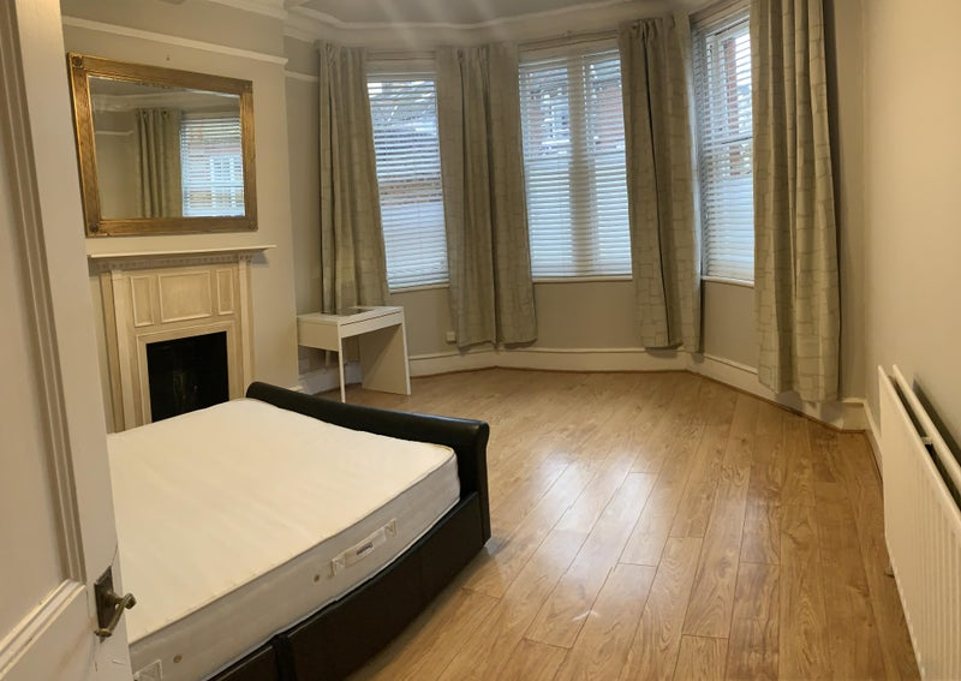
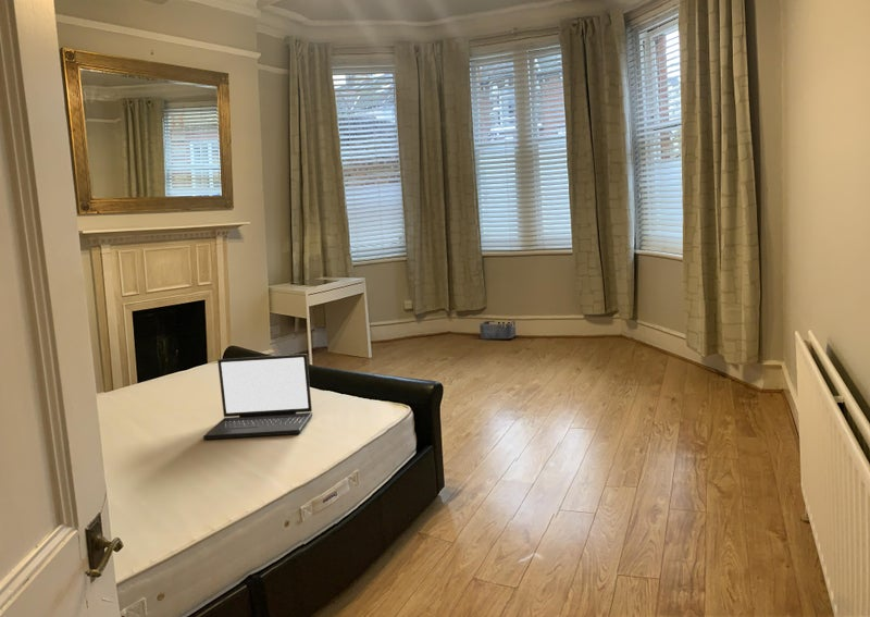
+ storage bin (497, 329)
+ laptop (257, 395)
